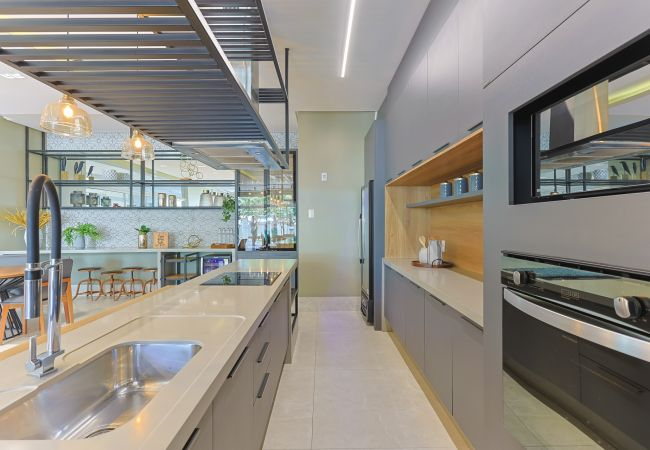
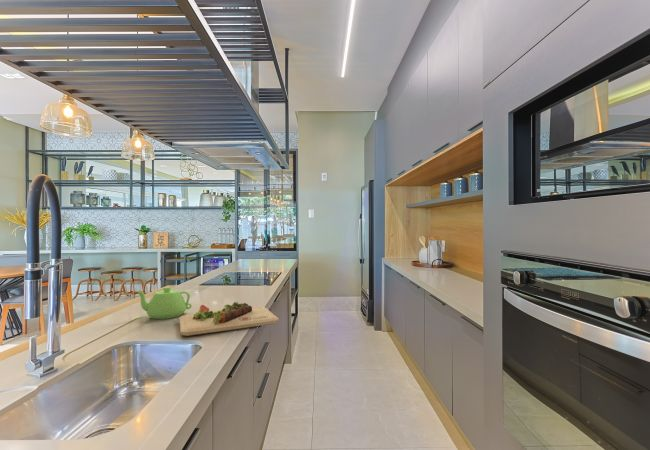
+ cutting board (228, 312)
+ teapot (164, 301)
